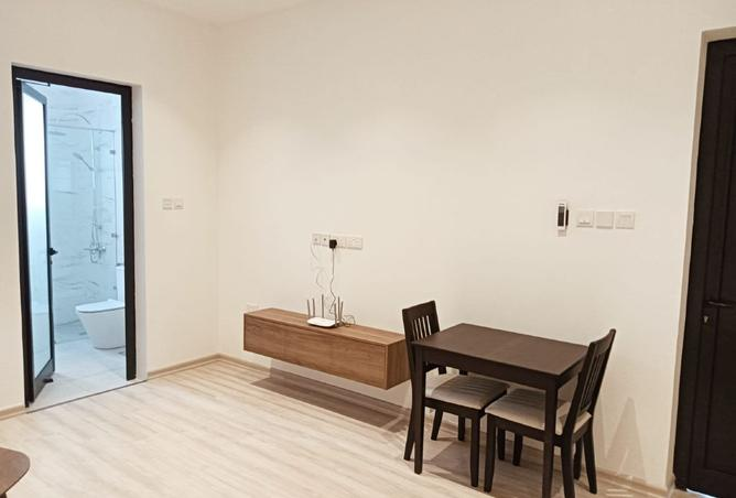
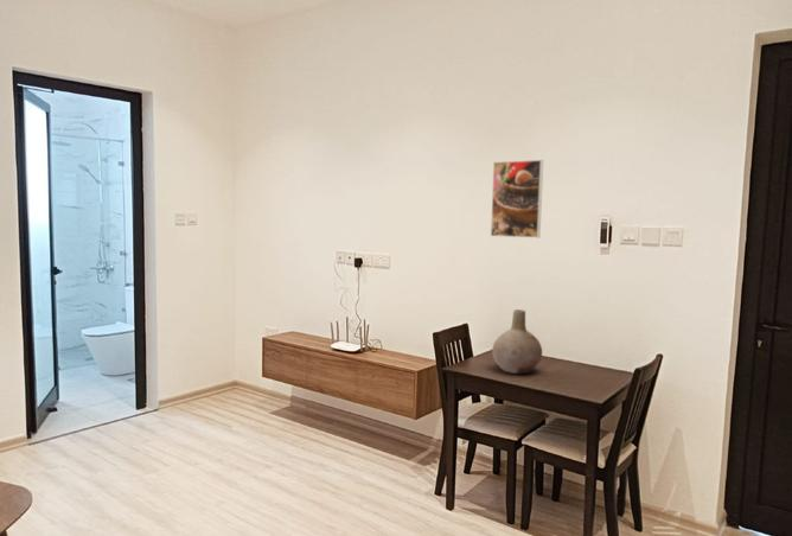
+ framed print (516, 199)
+ vase (517, 340)
